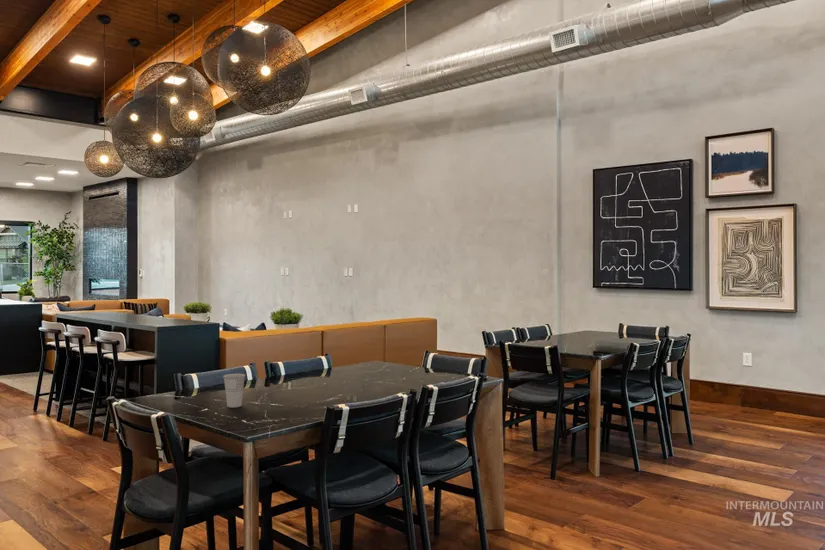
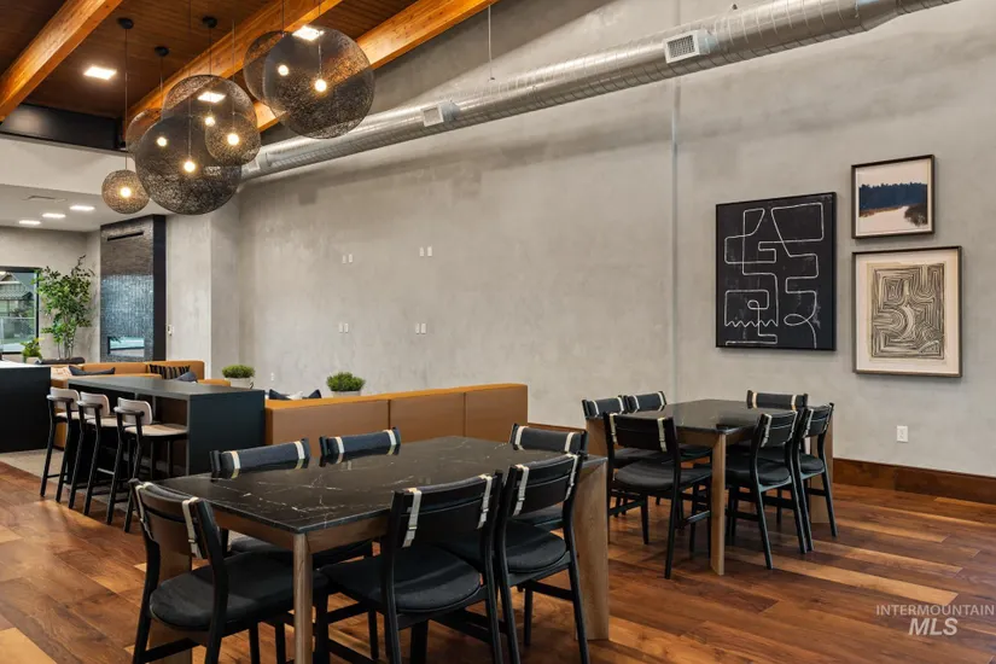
- cup (234, 390)
